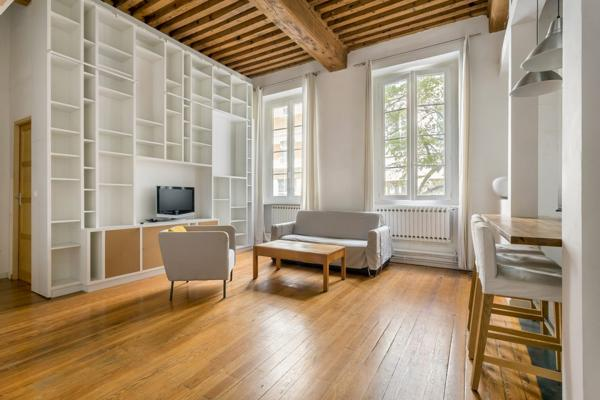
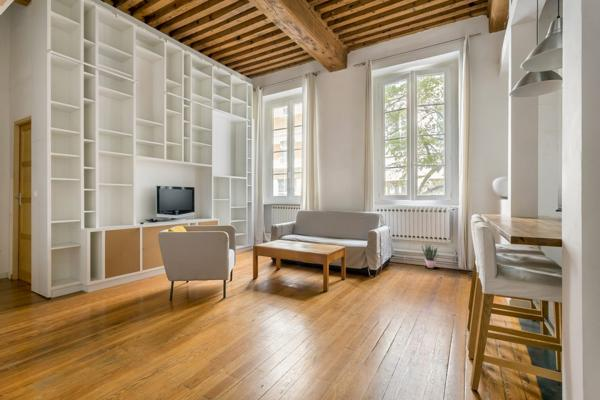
+ potted plant (429, 255)
